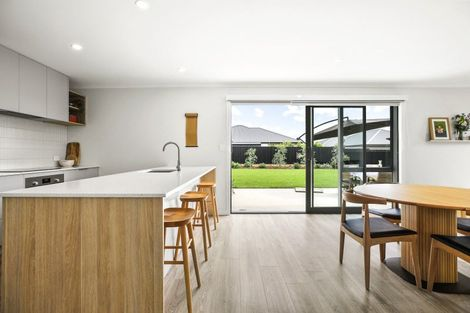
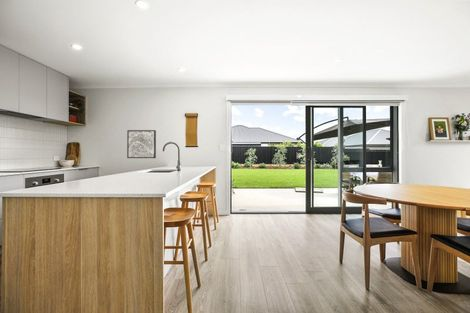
+ wall art (141, 144)
